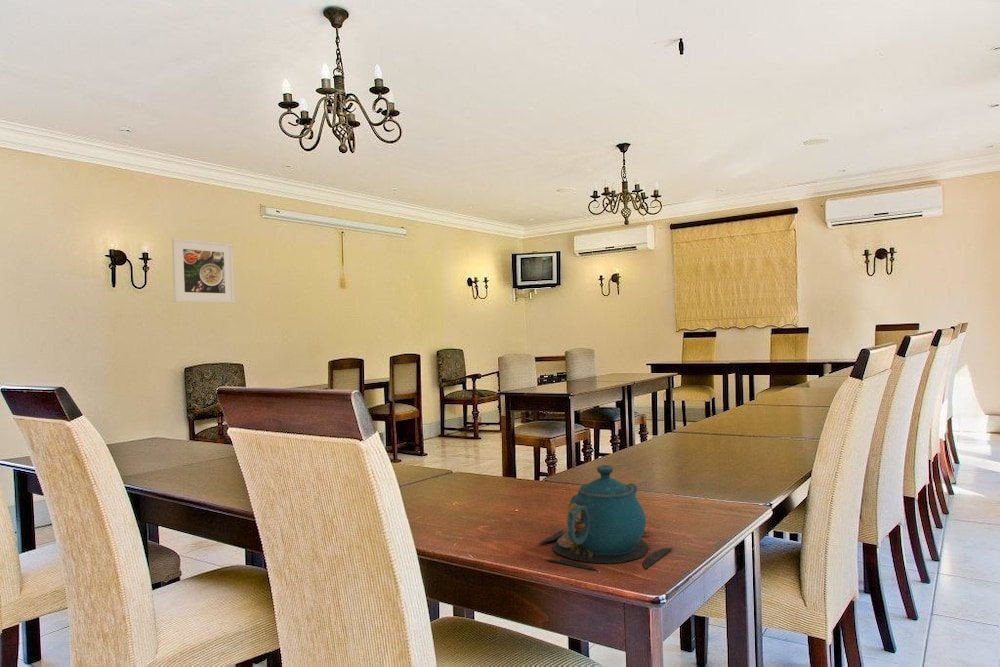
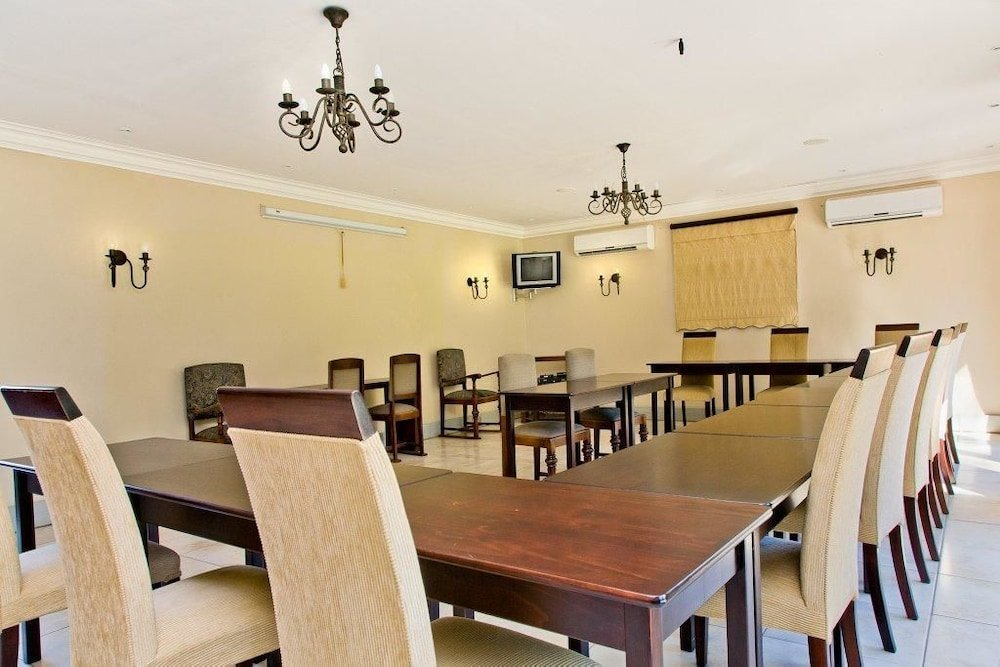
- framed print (204, 271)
- teapot (600, 507)
